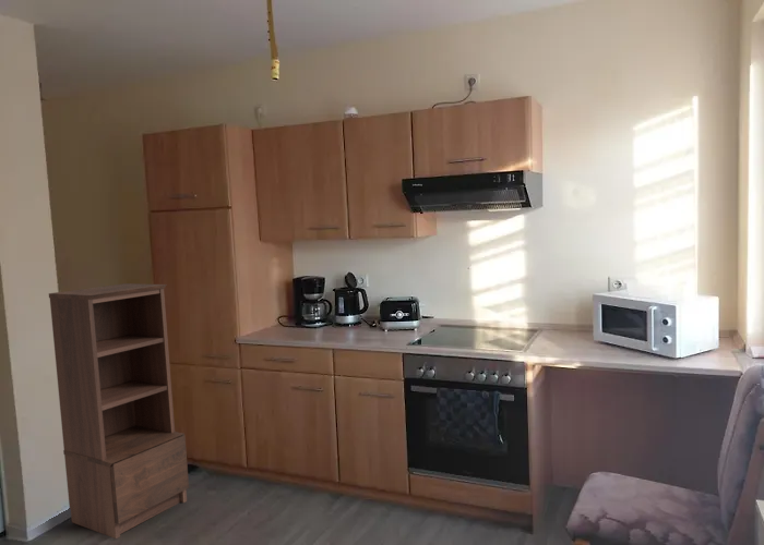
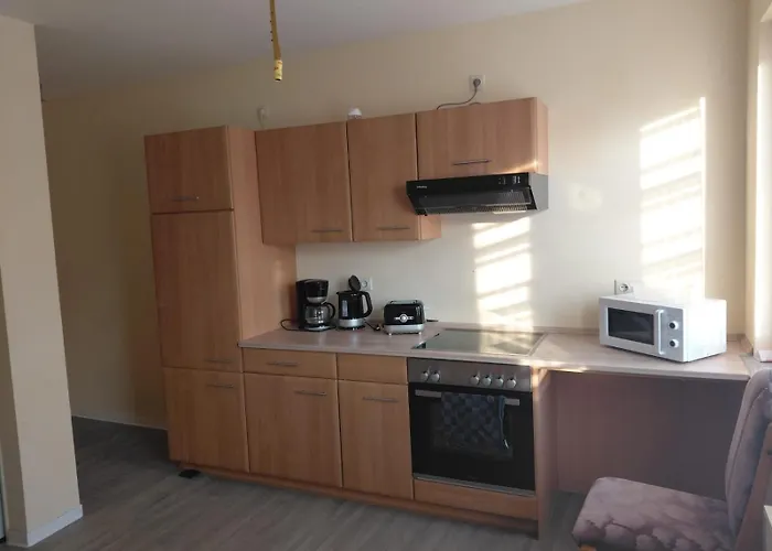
- shelving unit (122, 402)
